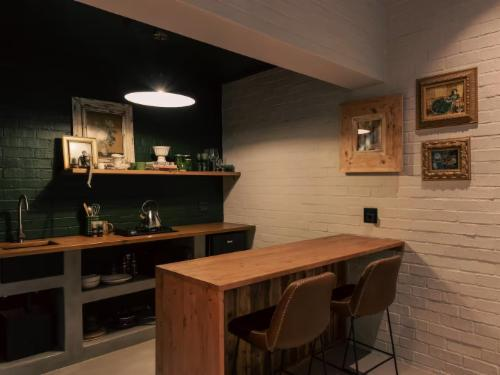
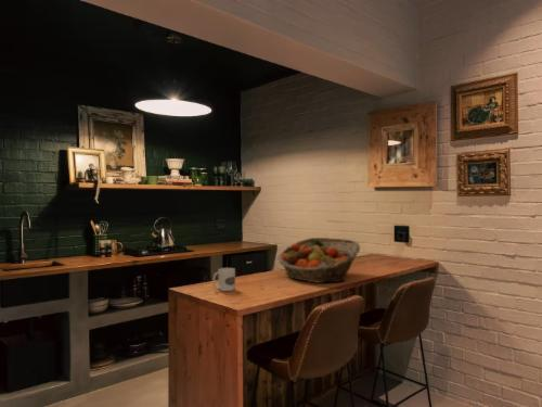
+ mug (223, 279)
+ fruit basket (318, 258)
